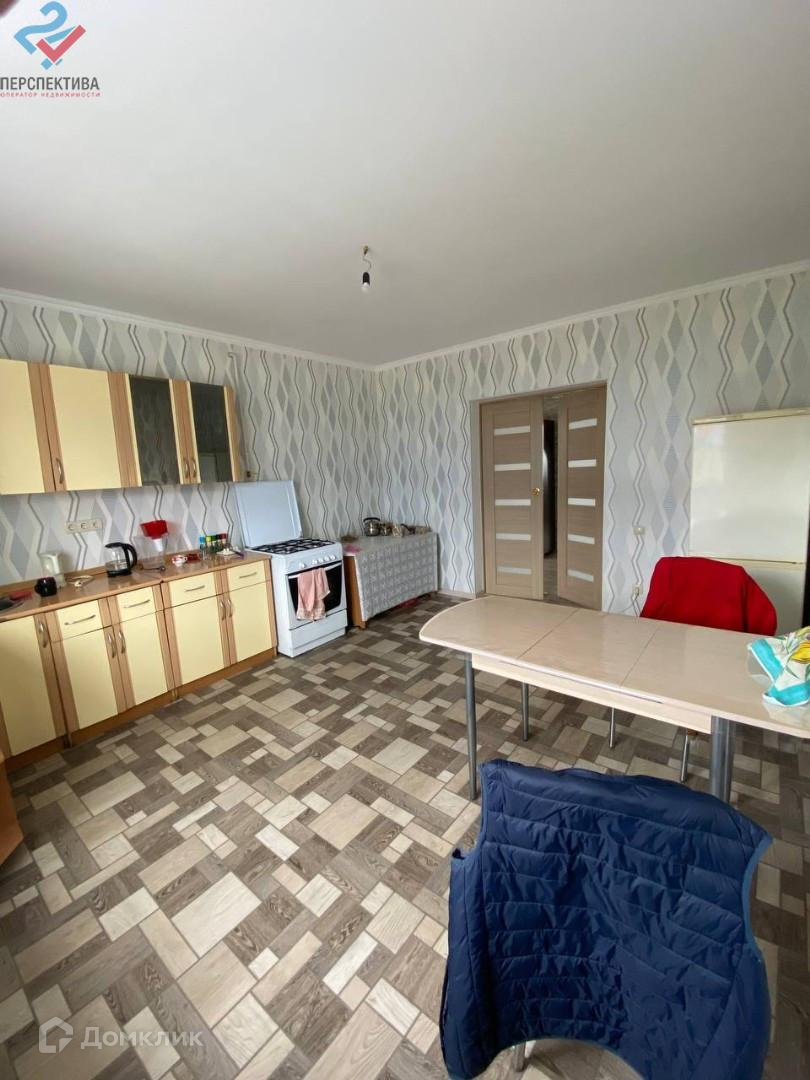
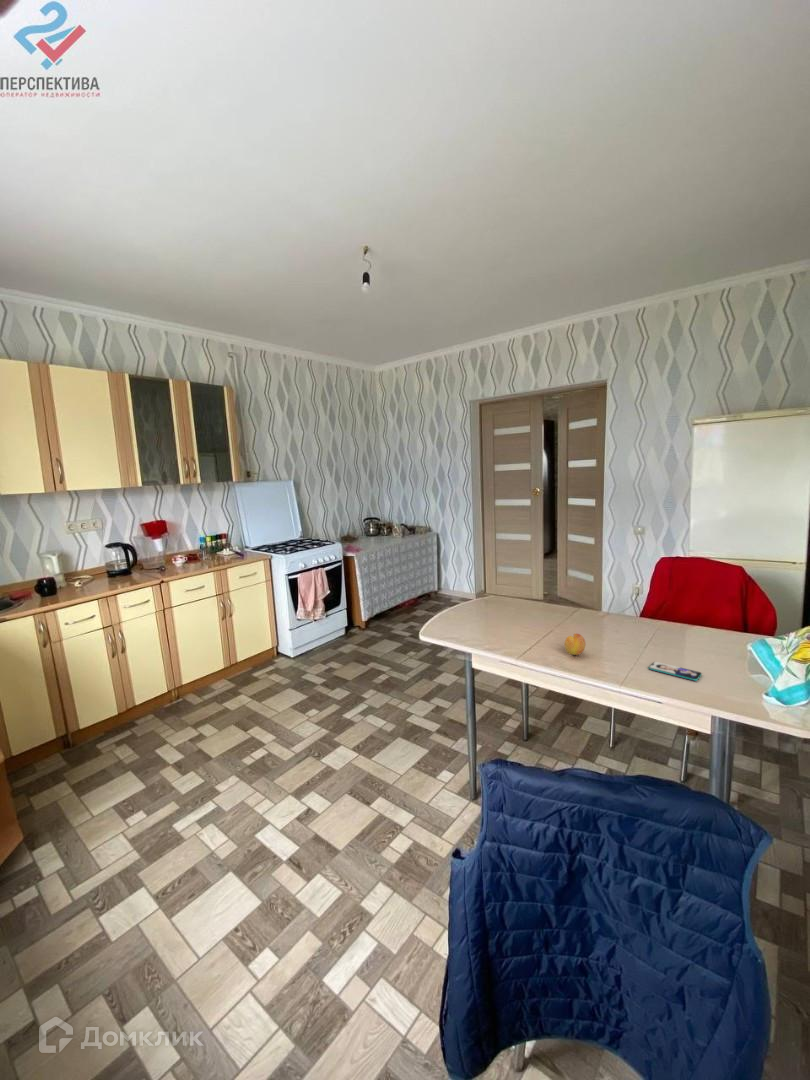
+ fruit (576, 645)
+ smartphone (674, 670)
